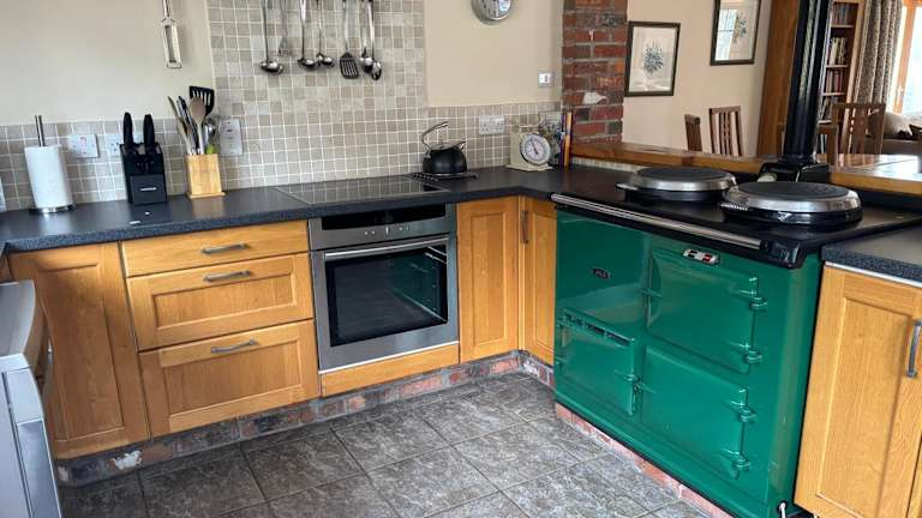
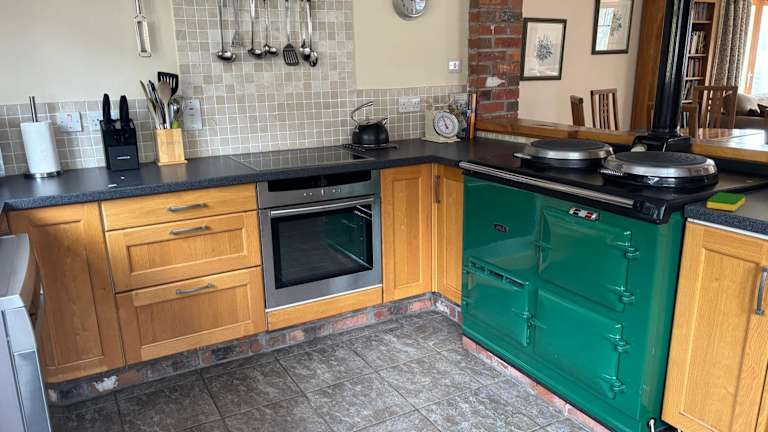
+ dish sponge (726, 201)
